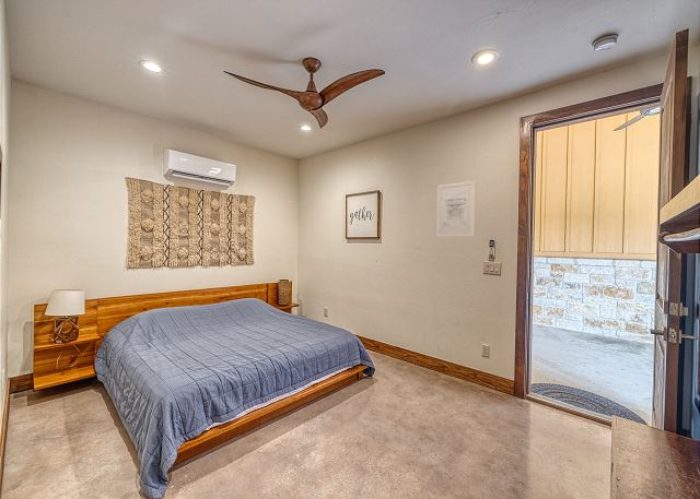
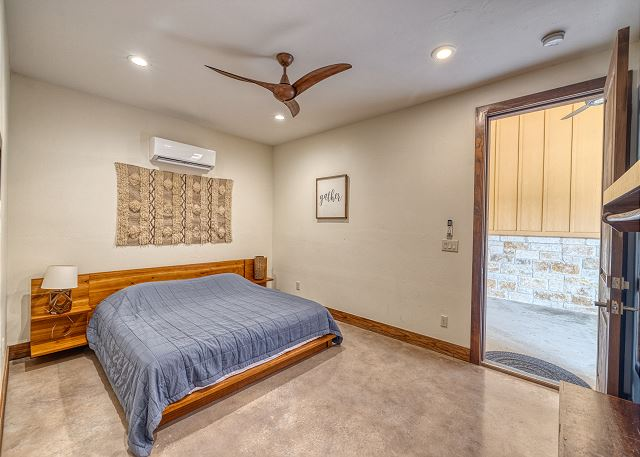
- wall art (455, 210)
